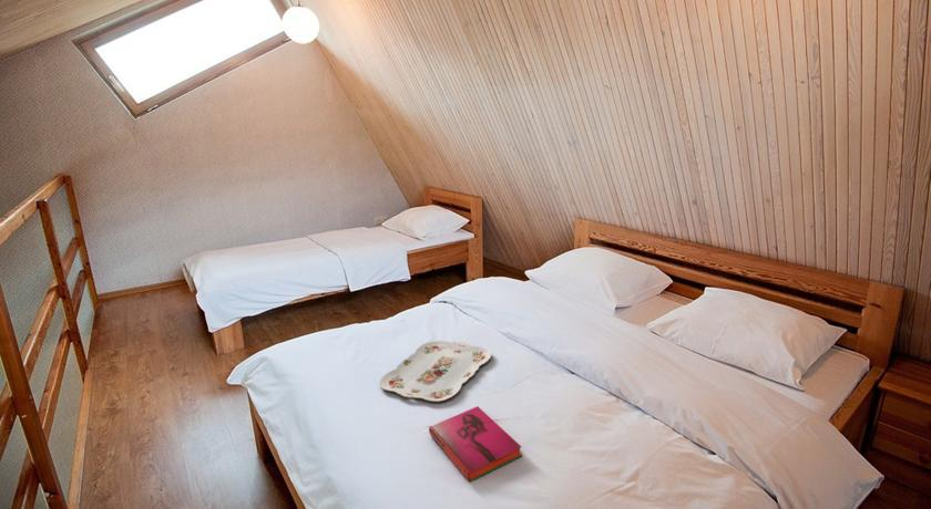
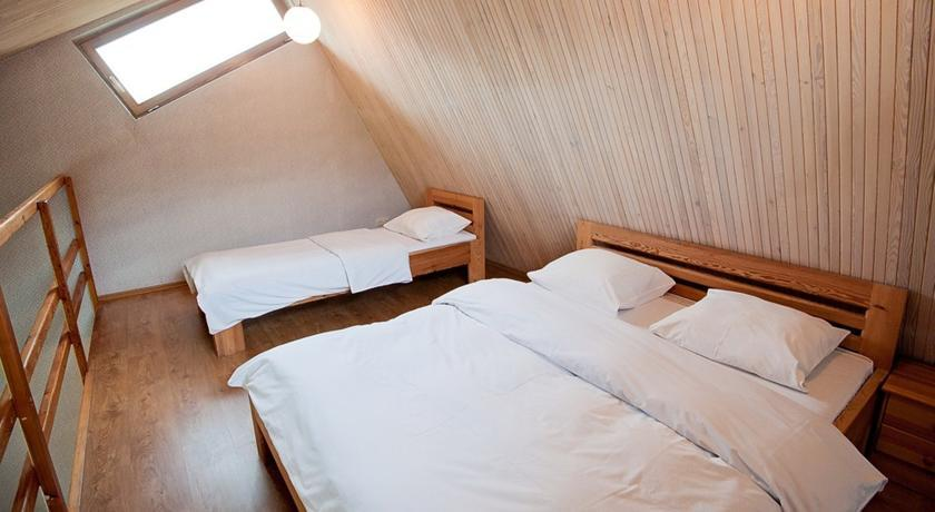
- hardback book (473, 440)
- serving tray (437, 368)
